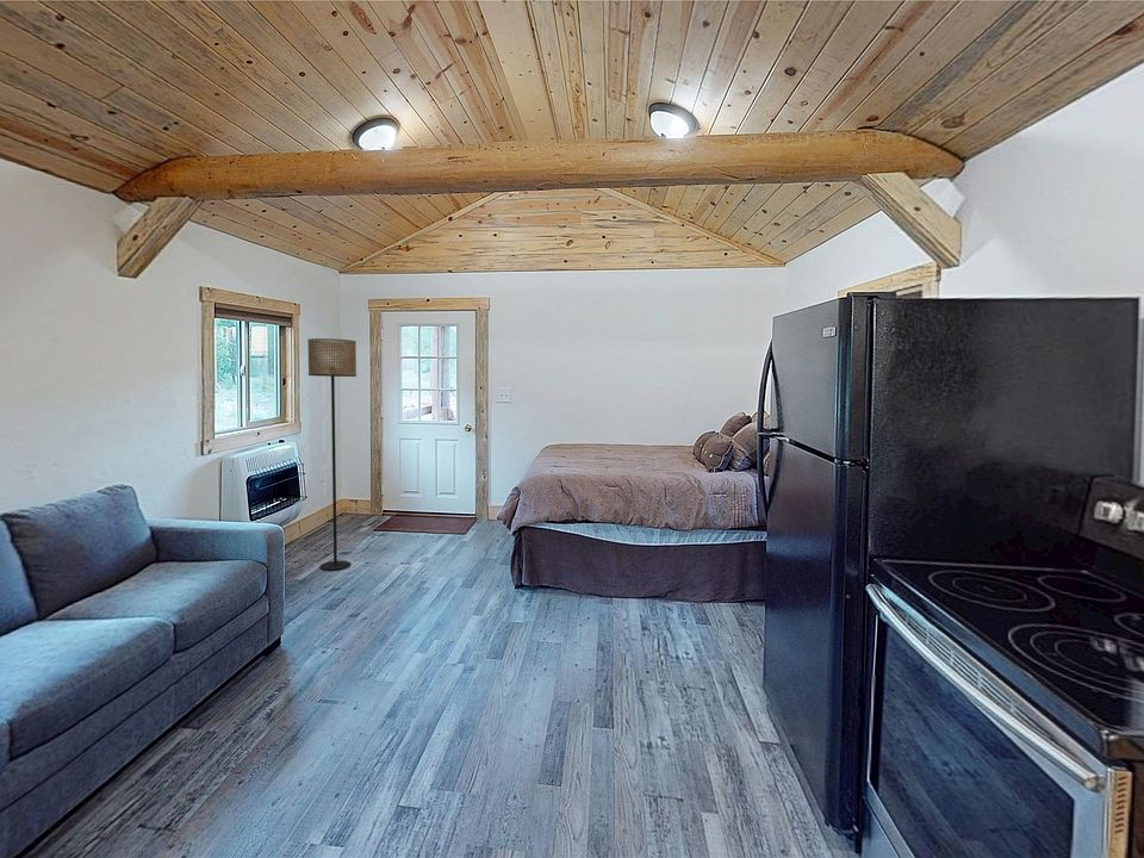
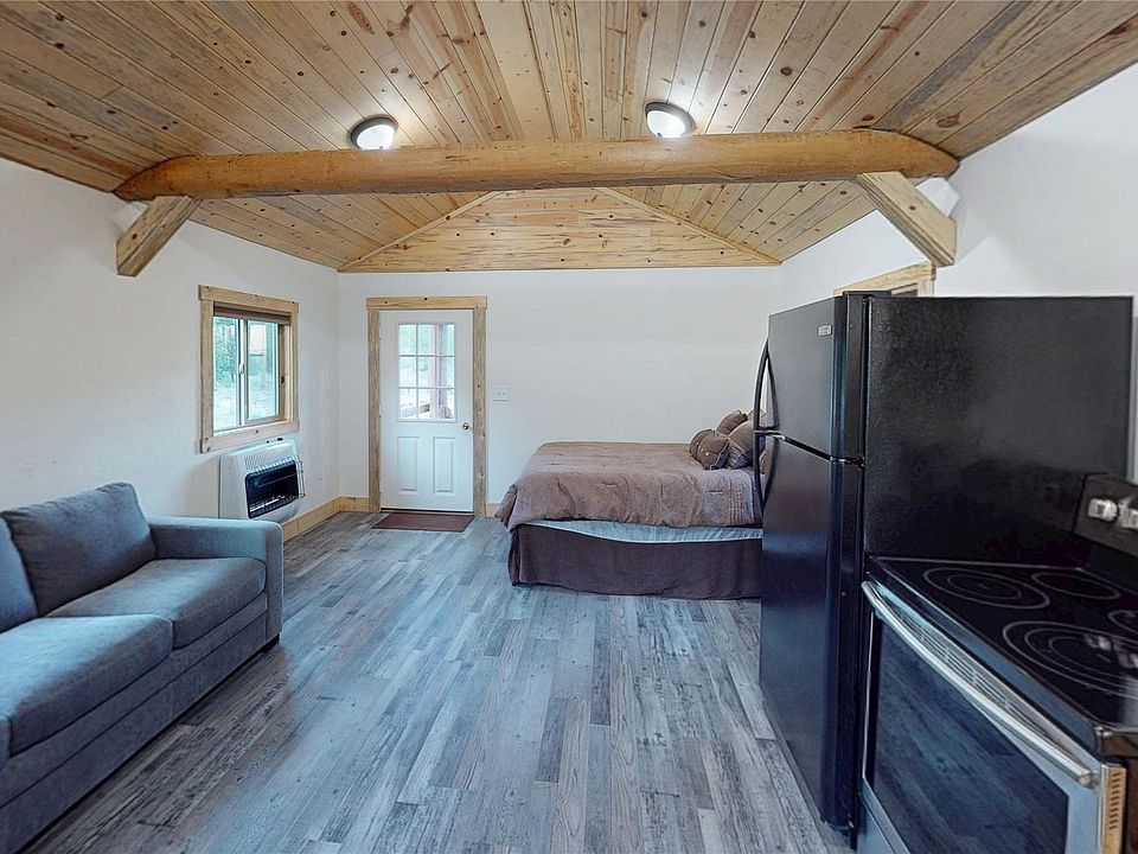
- floor lamp (334, 454)
